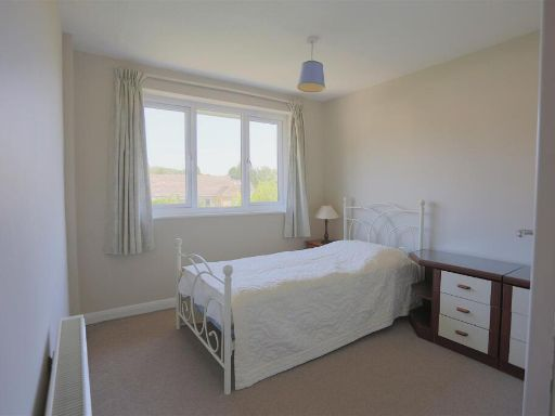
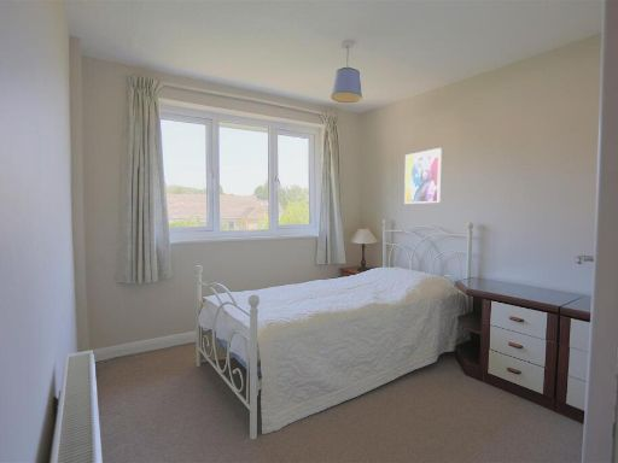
+ wall art (421, 177)
